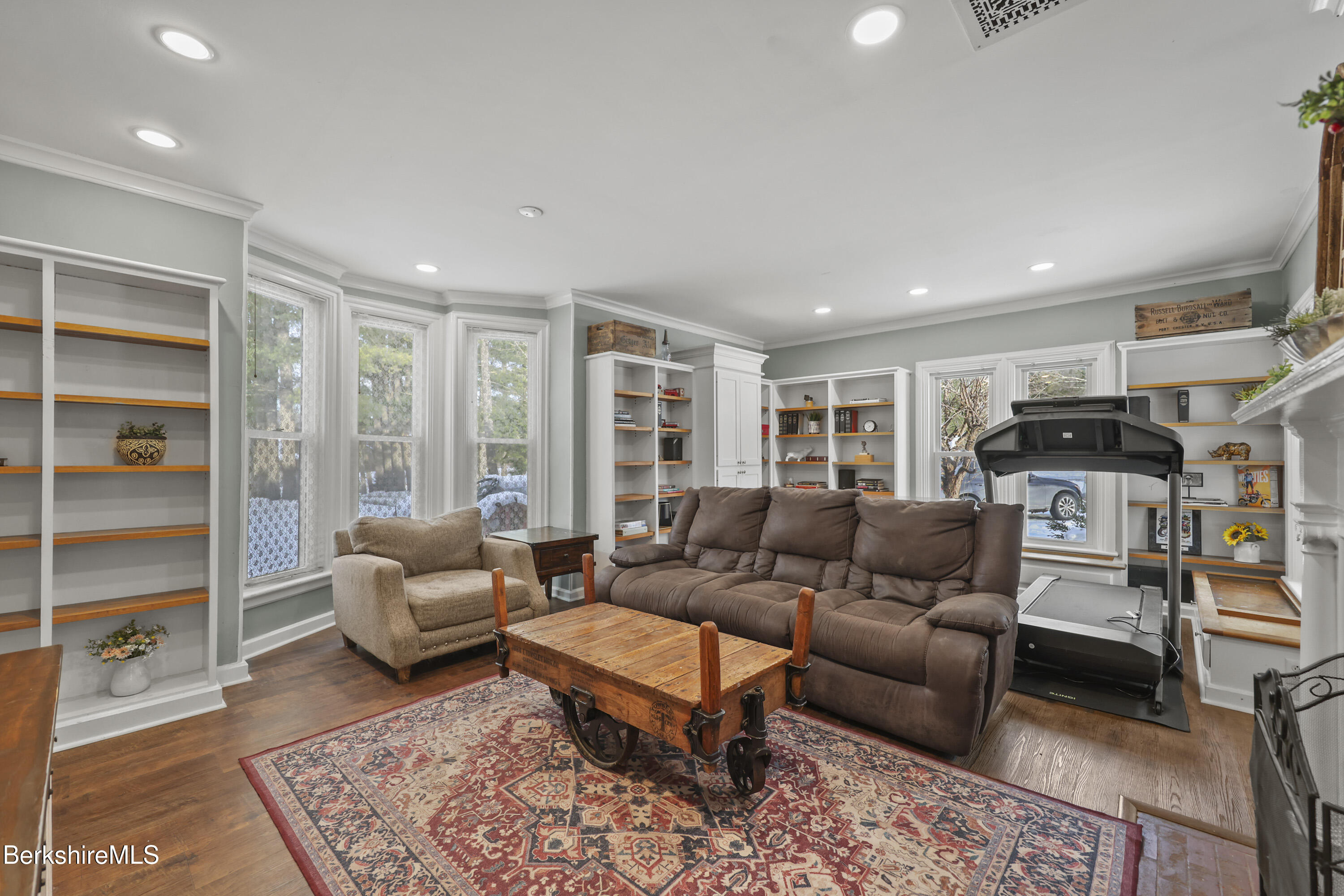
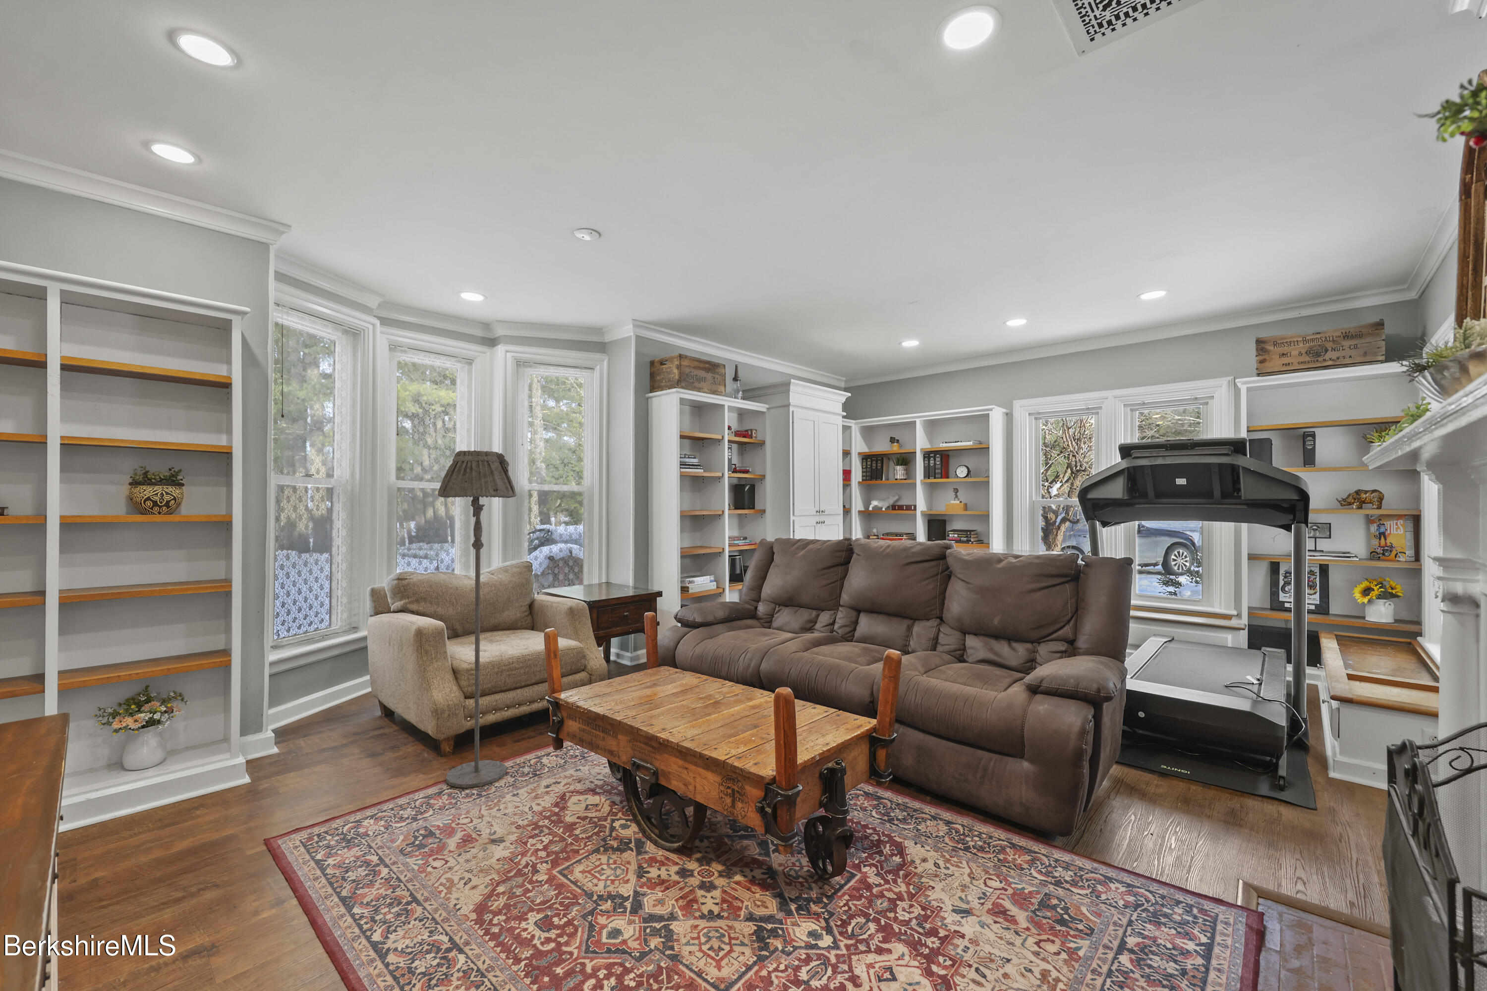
+ floor lamp (477, 613)
